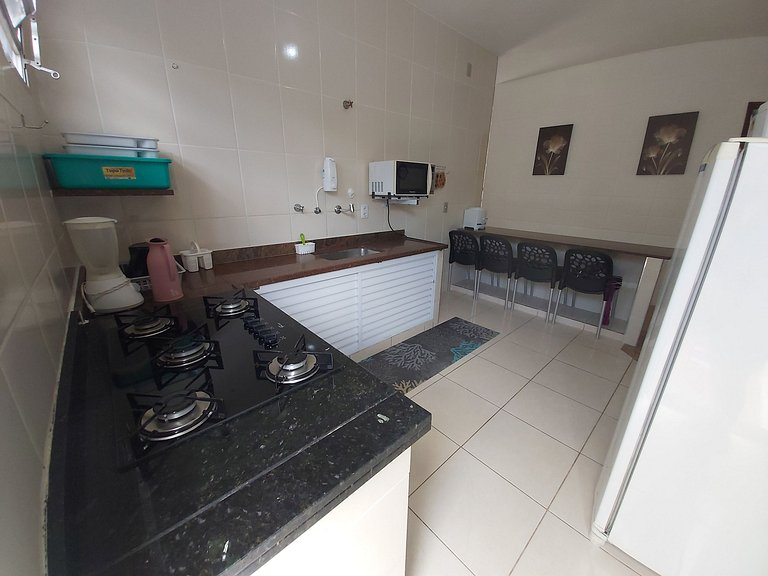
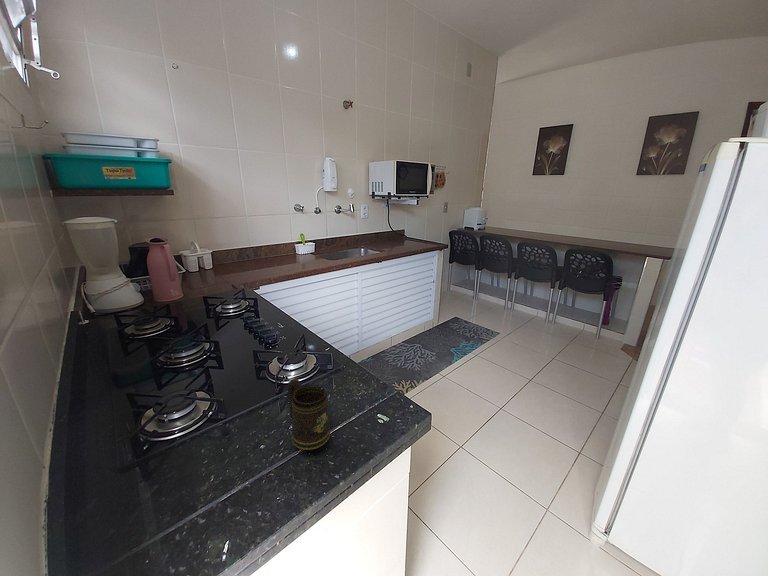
+ mug (306, 415)
